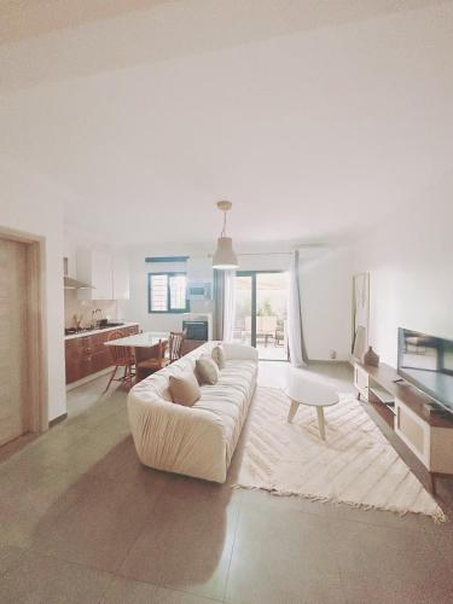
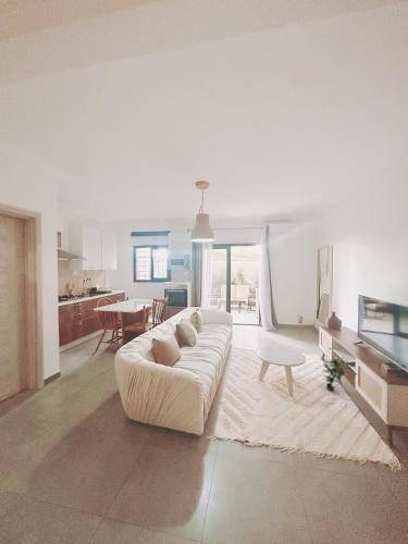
+ potted plant (335, 372)
